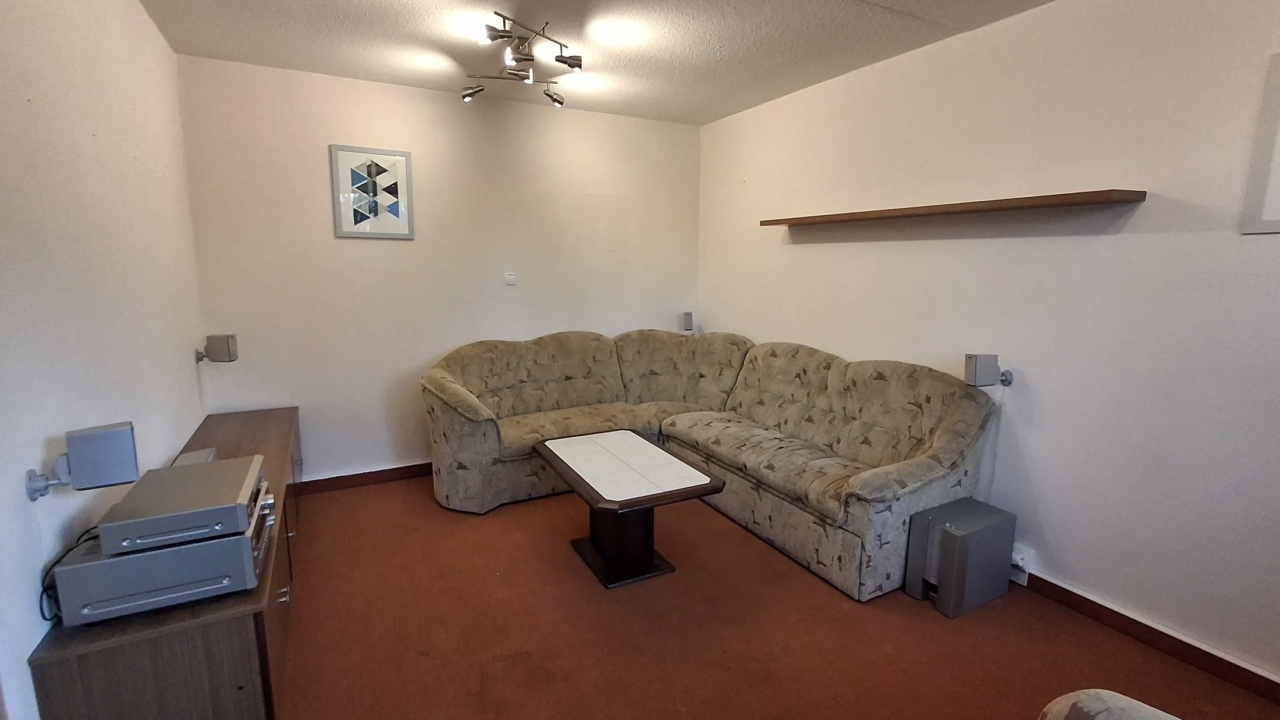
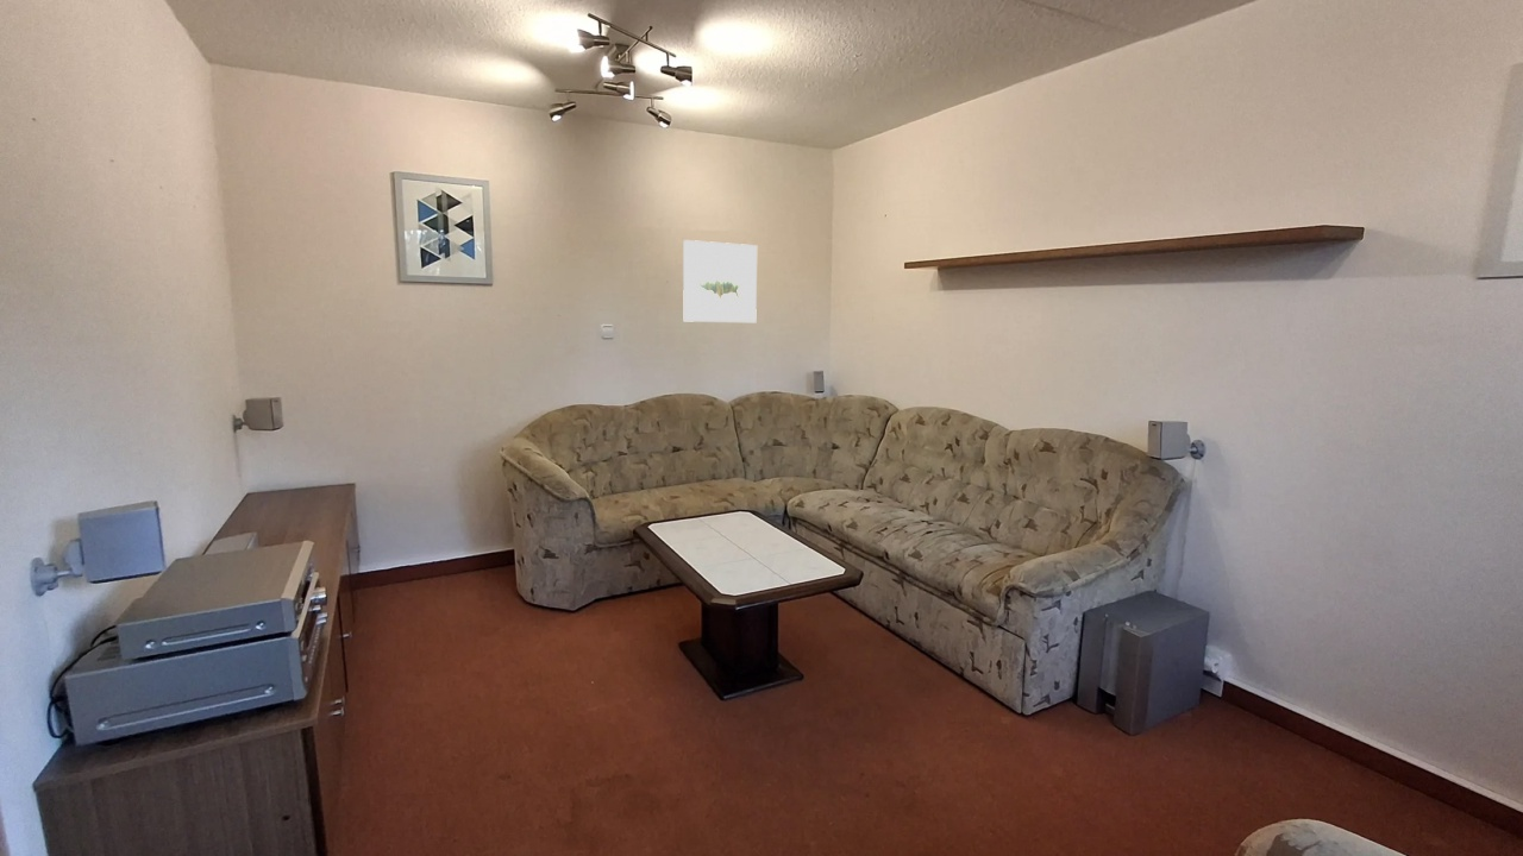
+ wall art (720, 282)
